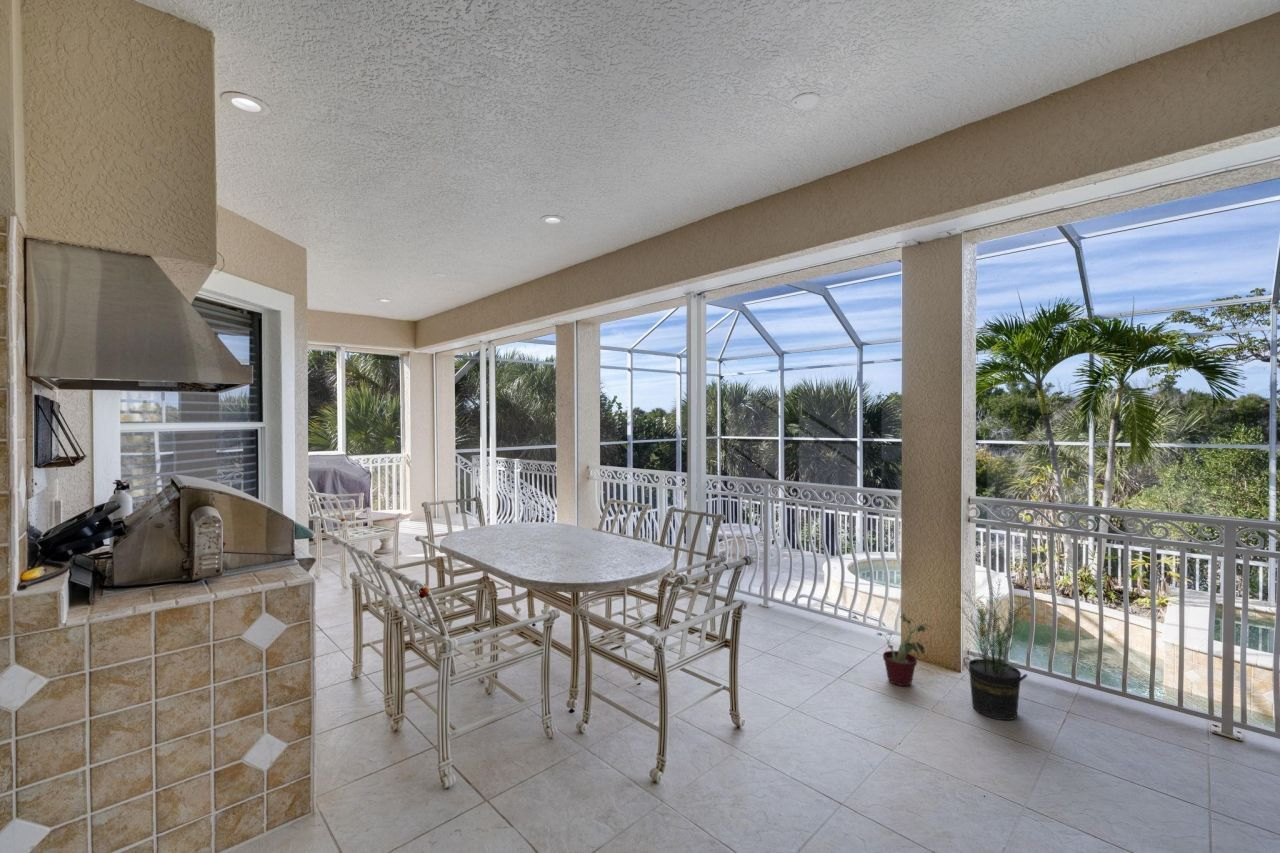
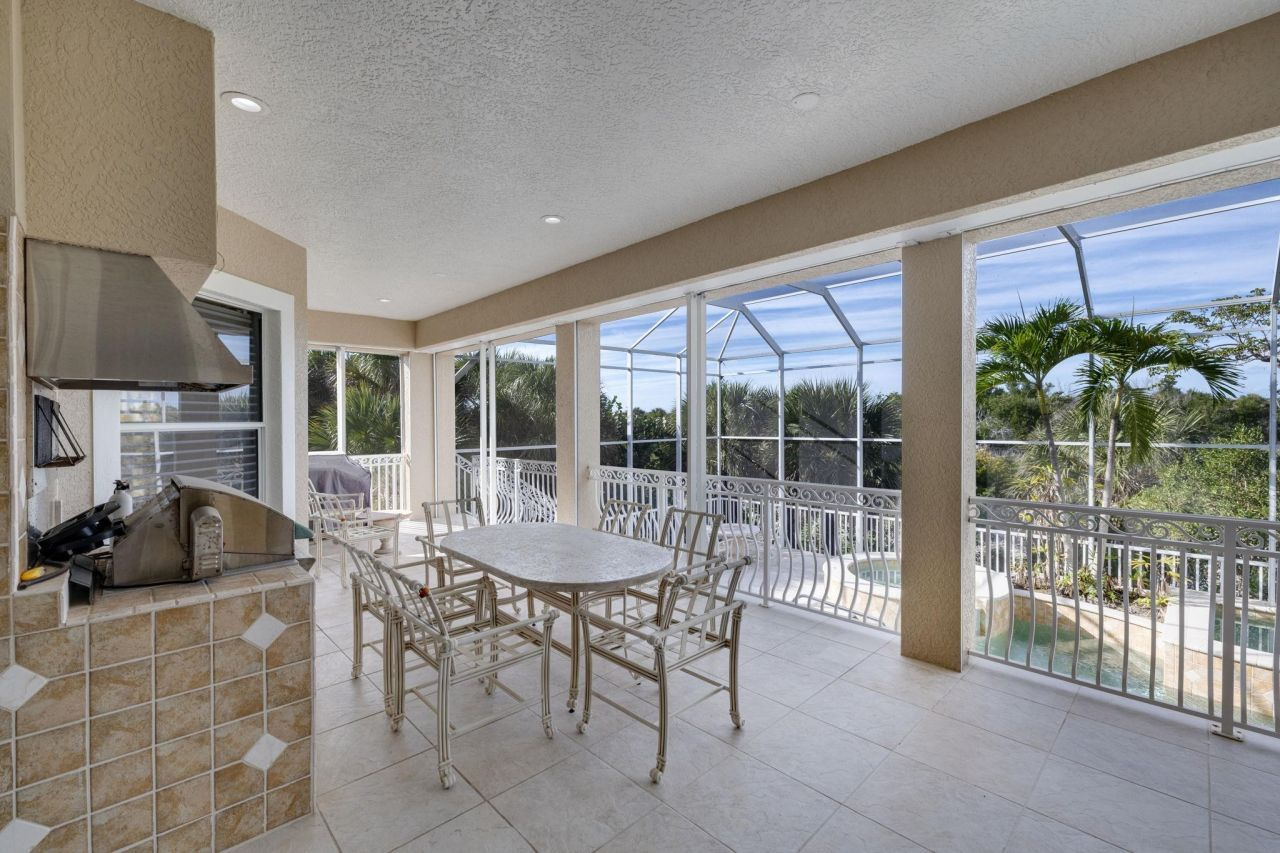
- potted plant (993, 645)
- potted plant (907, 645)
